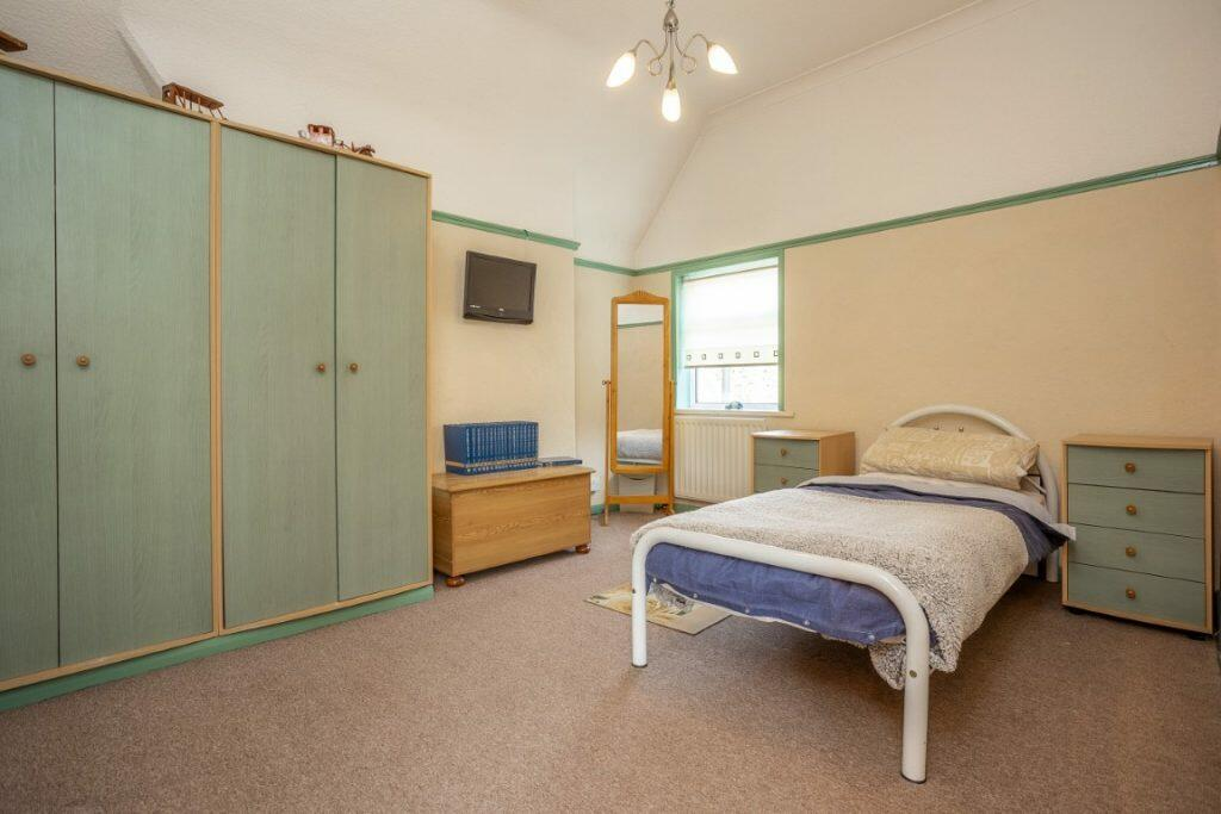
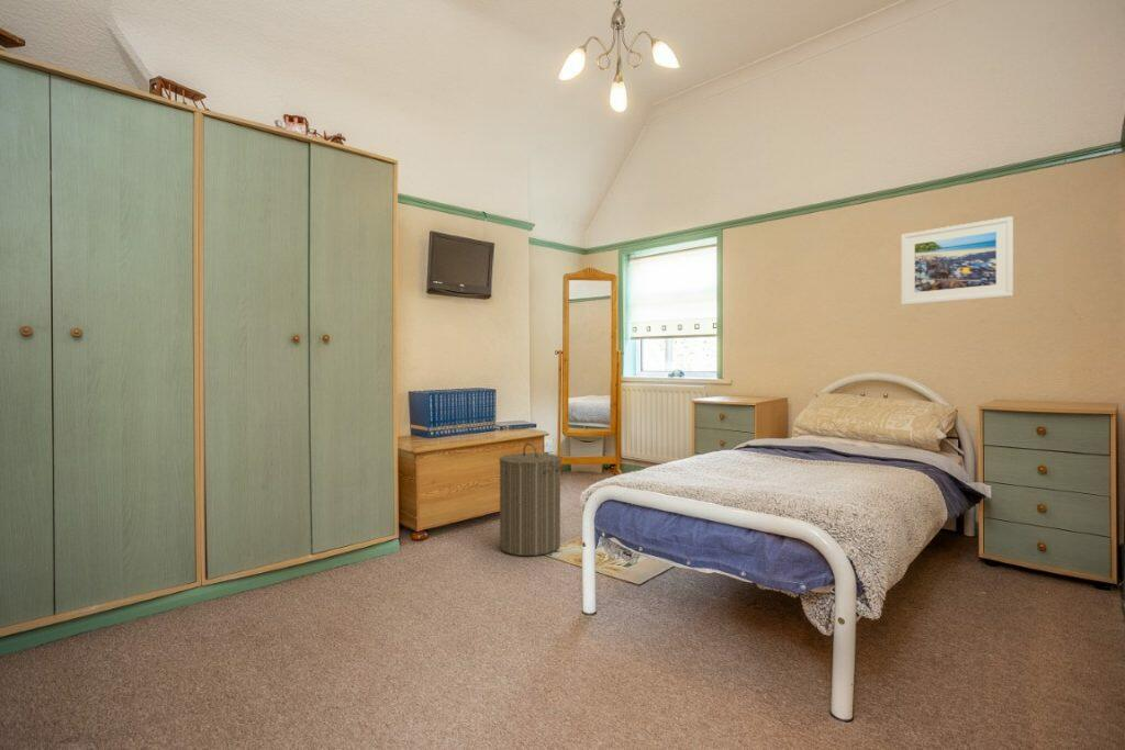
+ laundry hamper (530, 494)
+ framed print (954, 264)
